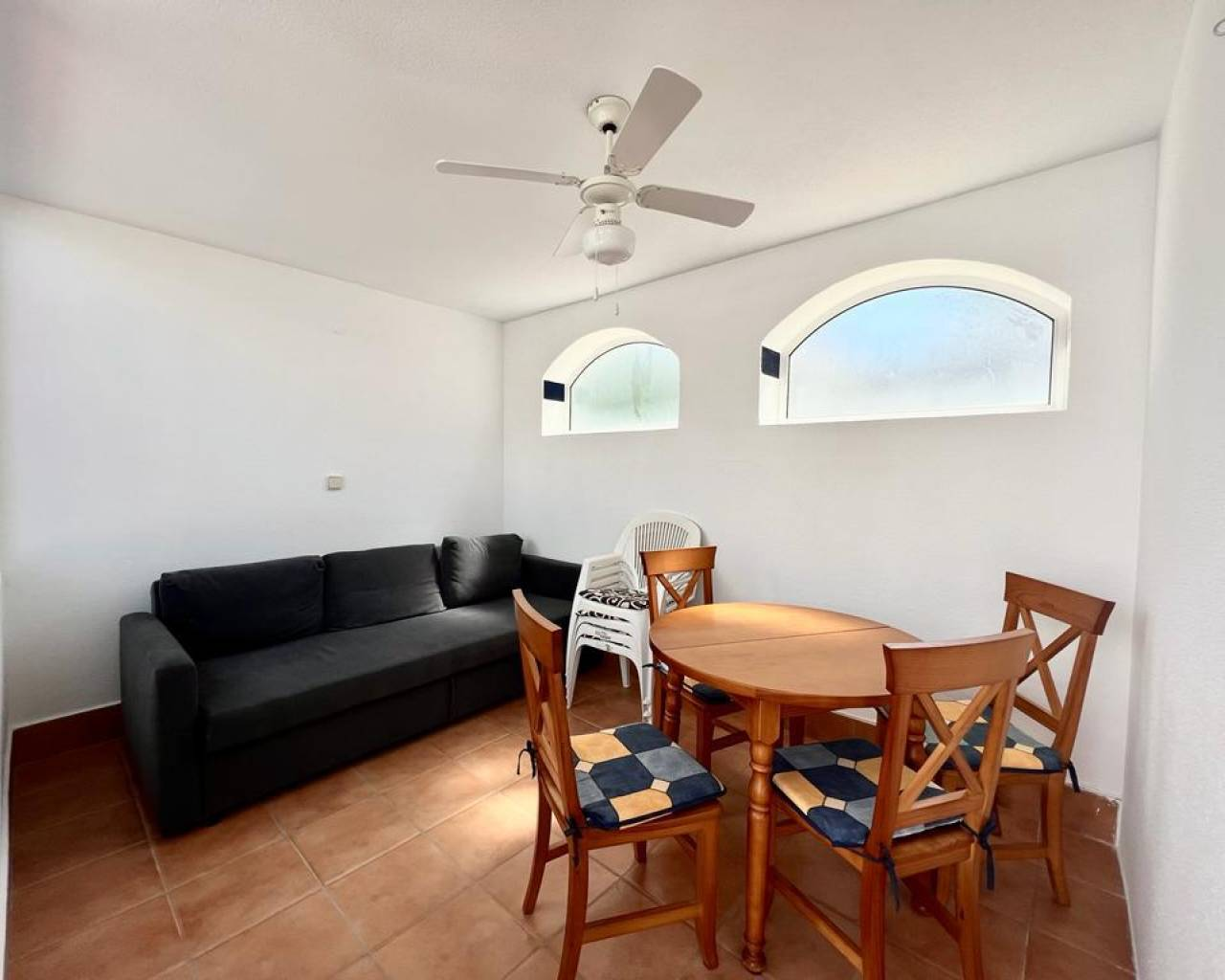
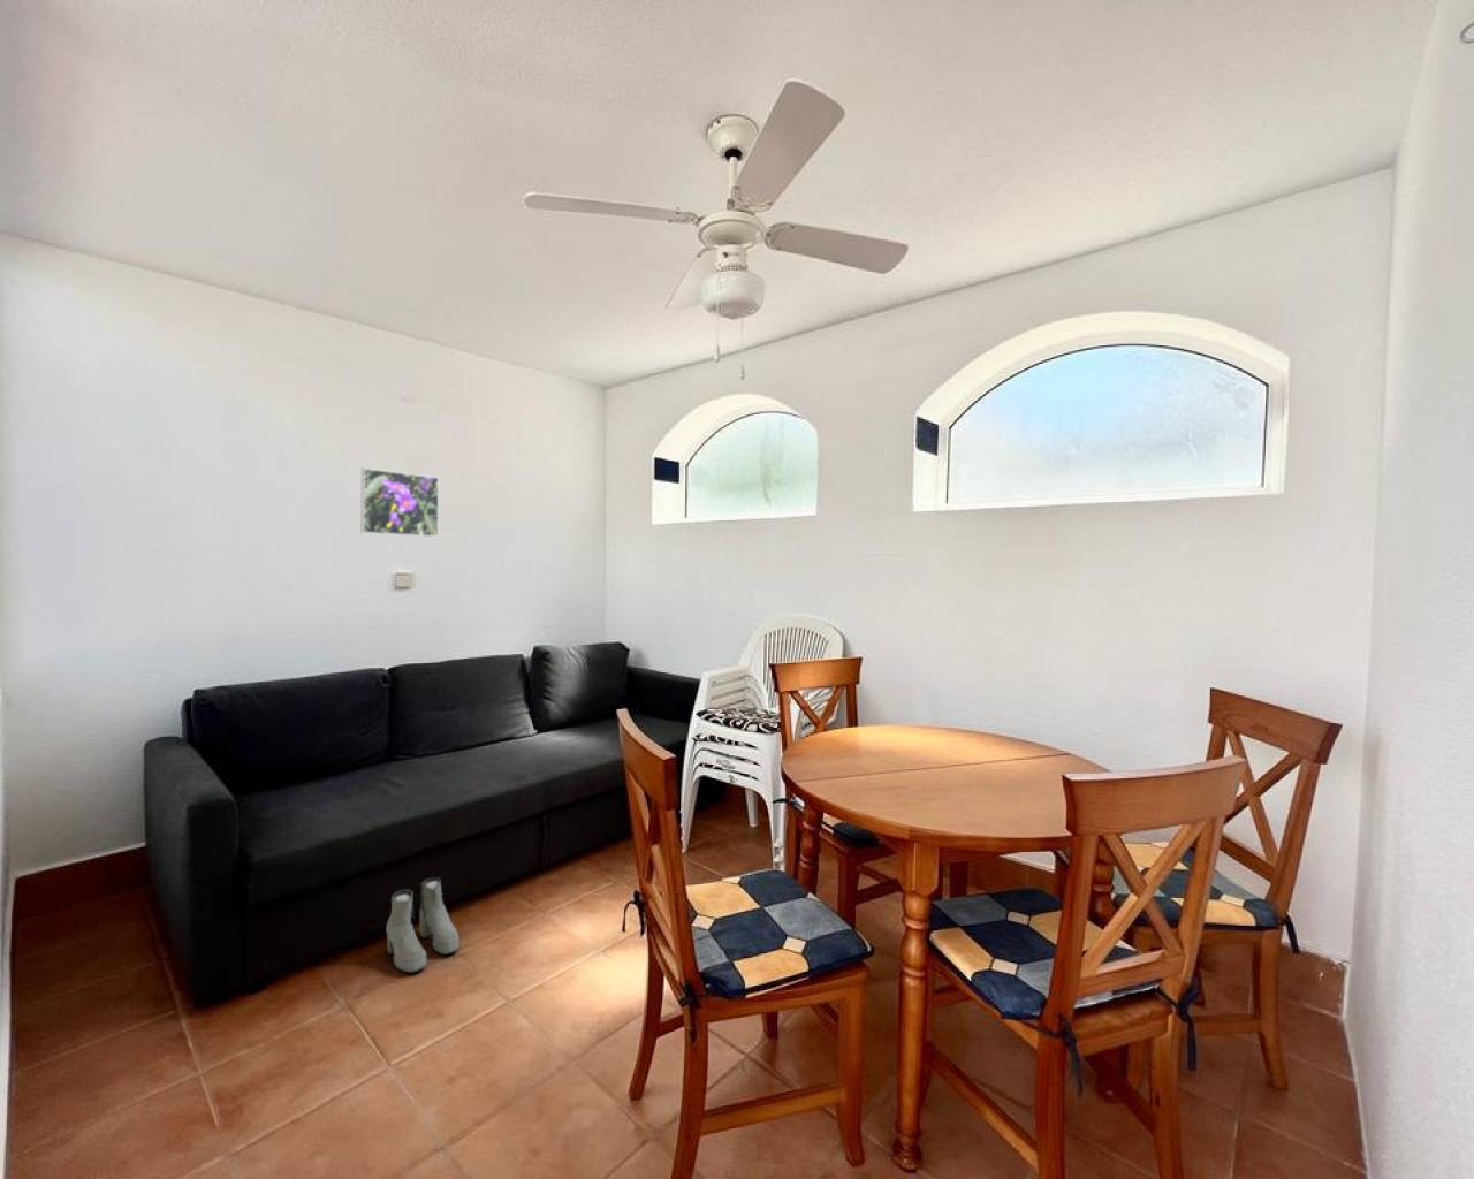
+ boots (422, 920)
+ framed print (401, 503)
